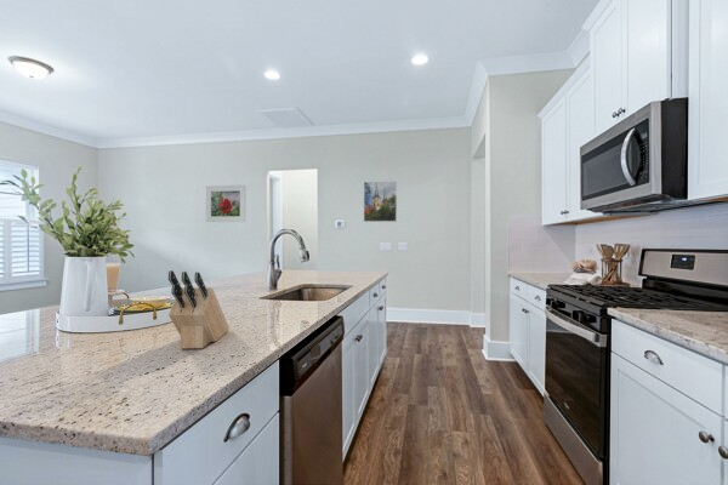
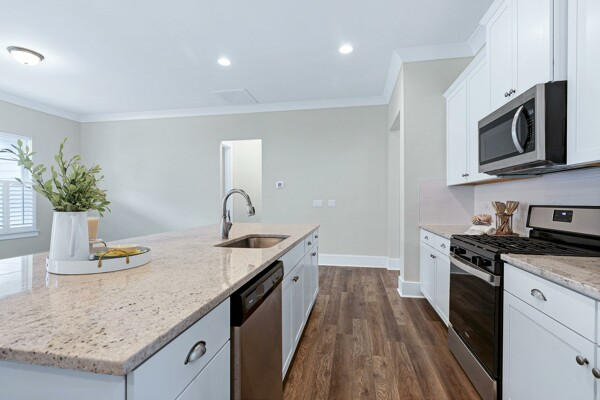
- knife block (199, 304)
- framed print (380, 201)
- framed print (224, 204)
